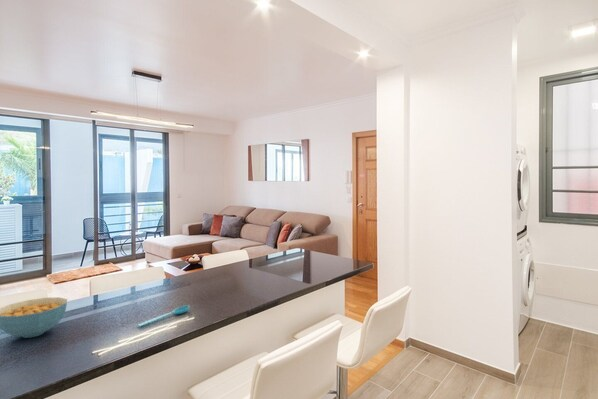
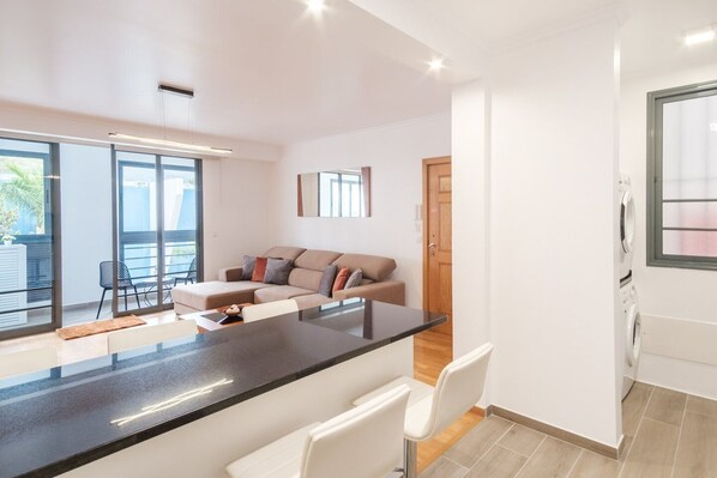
- cereal bowl (33, 320)
- spoon (165, 315)
